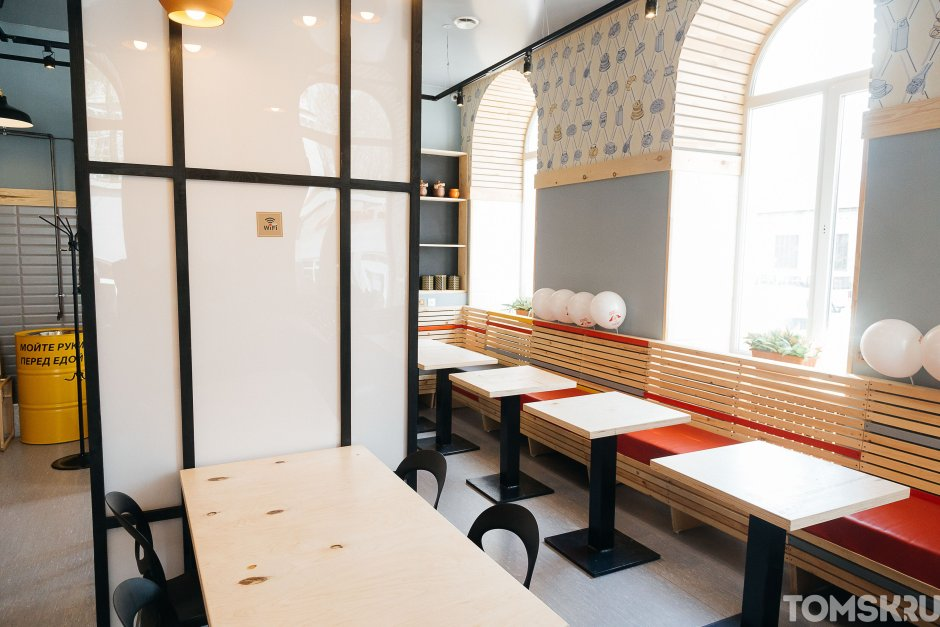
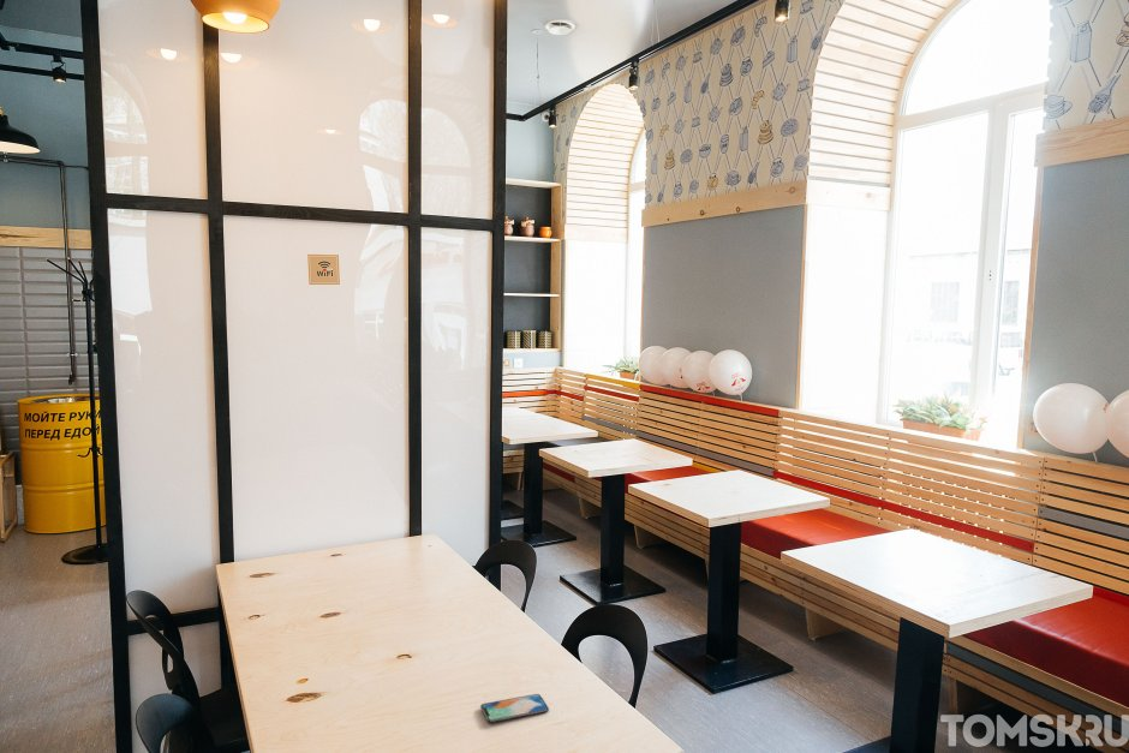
+ smartphone (514, 707)
